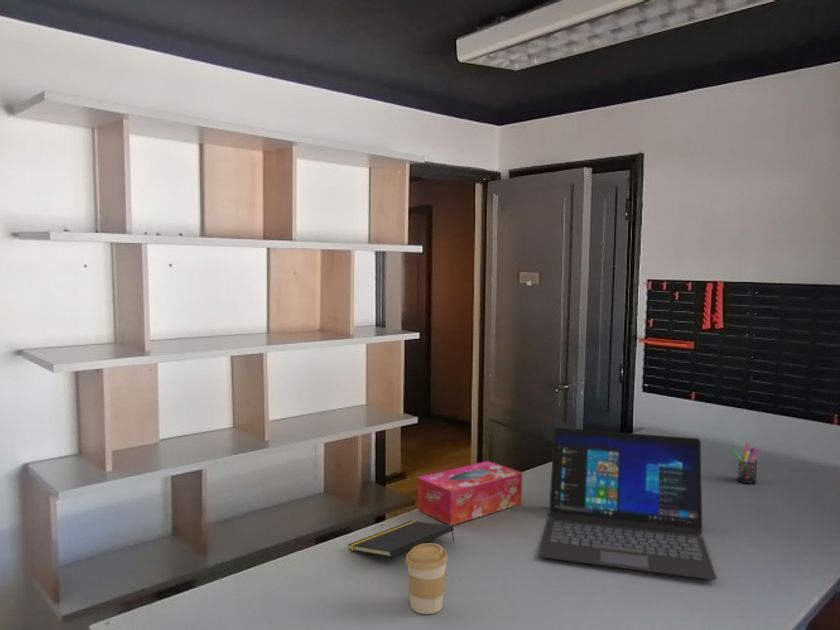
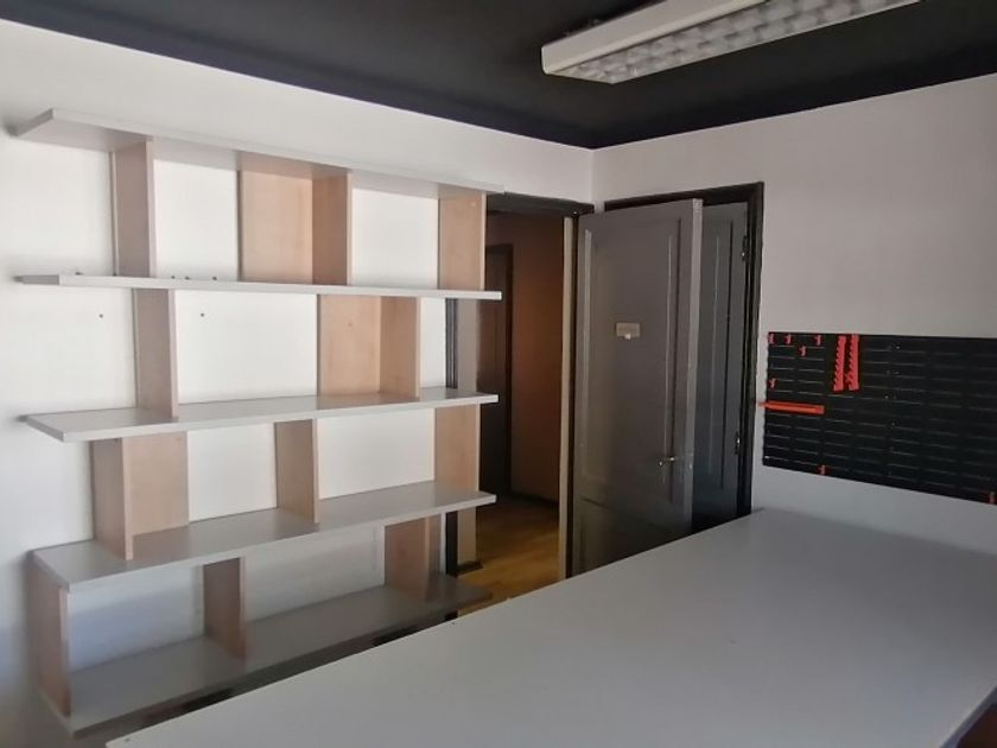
- tissue box (470, 490)
- laptop (624, 493)
- coffee cup (426, 577)
- pen holder (745, 462)
- notepad (401, 537)
